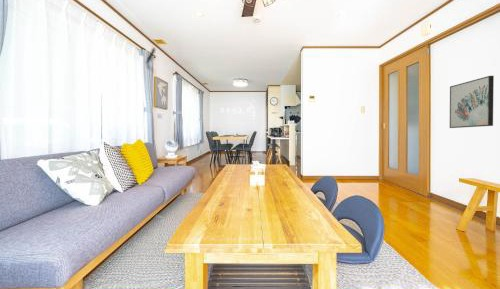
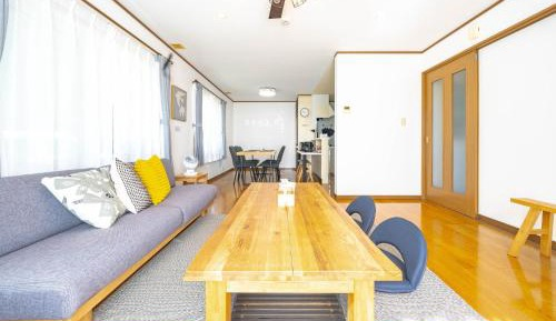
- wall art (469, 104)
